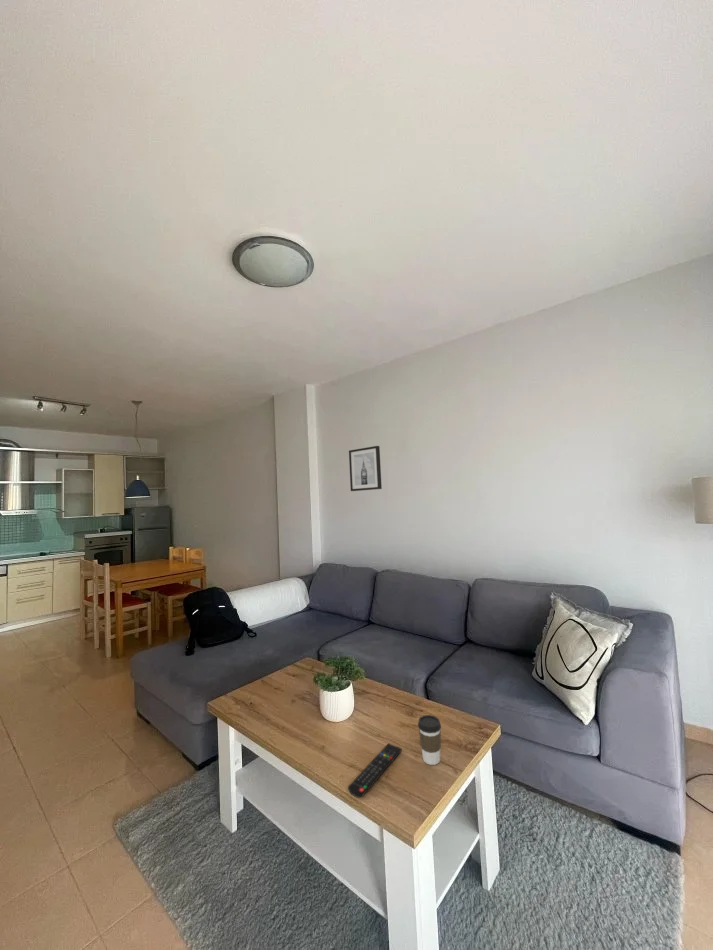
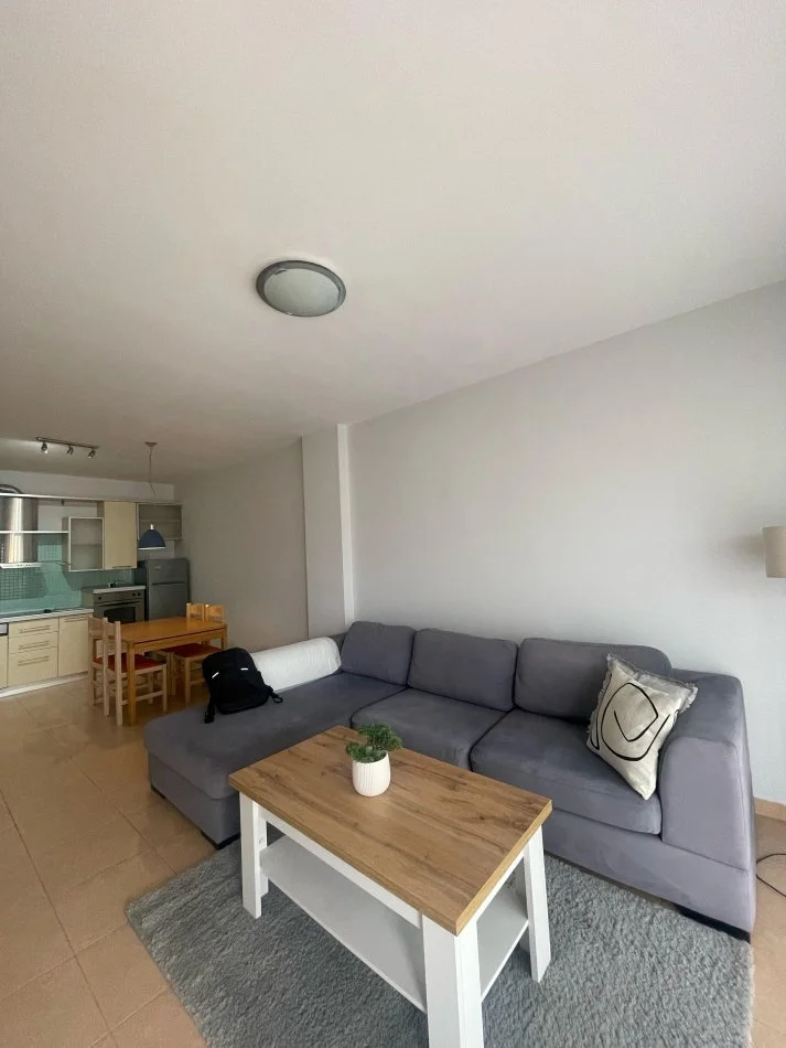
- wall art (364, 469)
- coffee cup (430, 739)
- remote control (376, 769)
